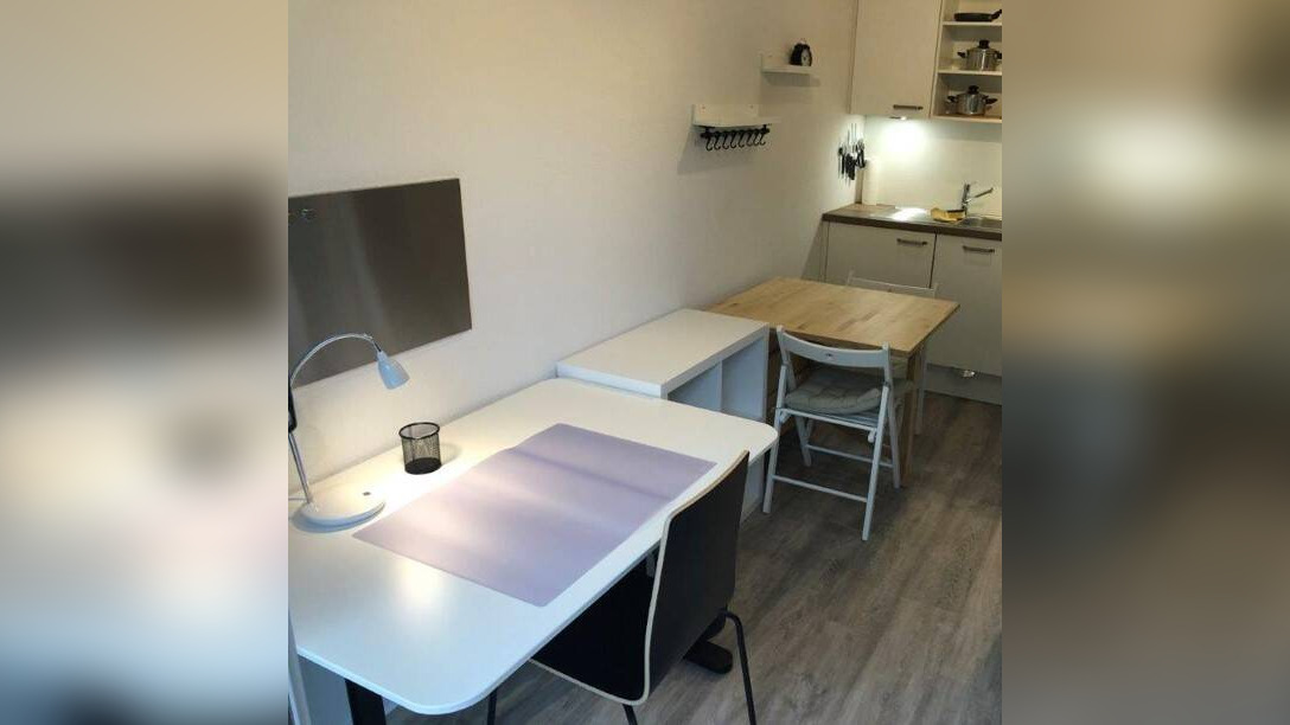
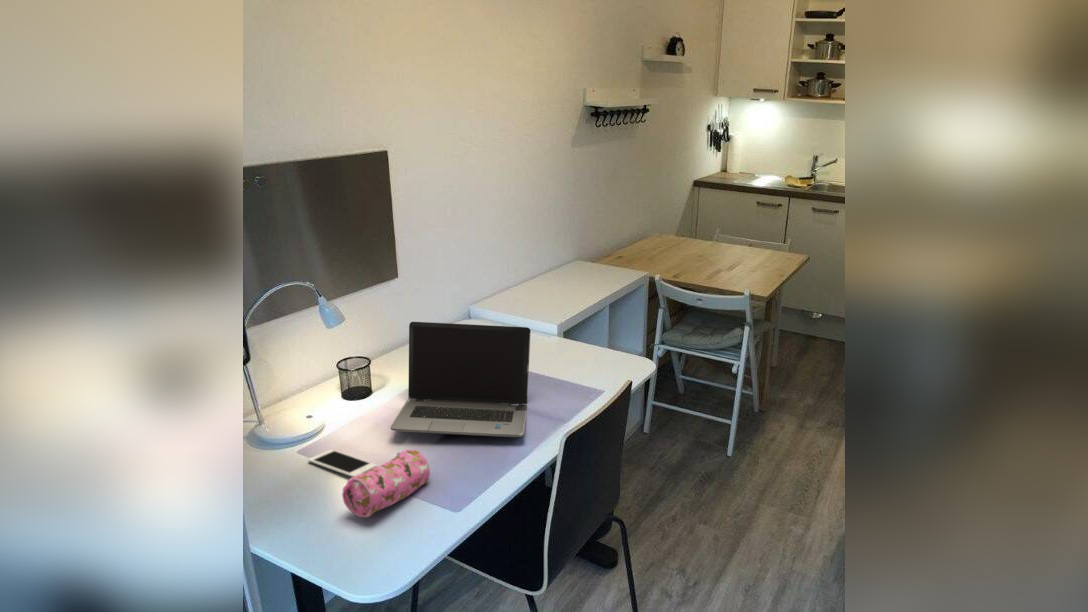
+ pencil case (387, 481)
+ laptop computer (463, 378)
+ cell phone (342, 463)
